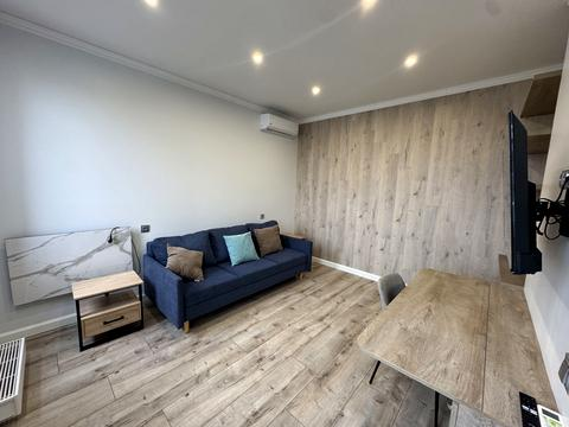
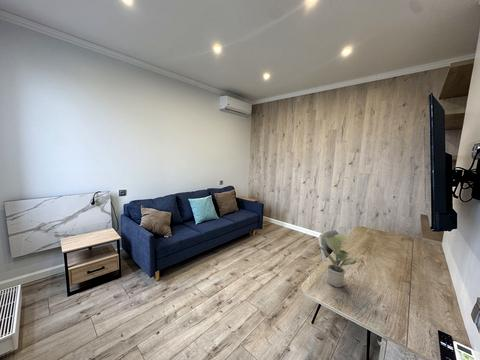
+ potted plant (339, 257)
